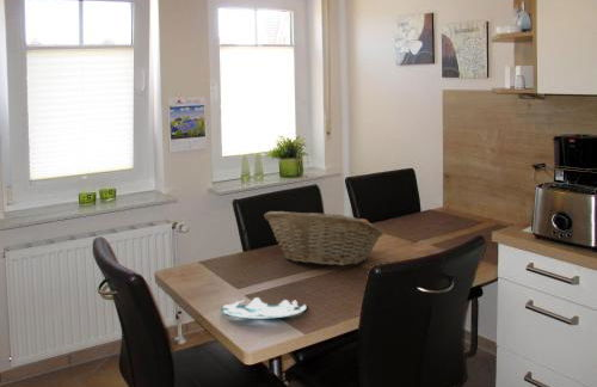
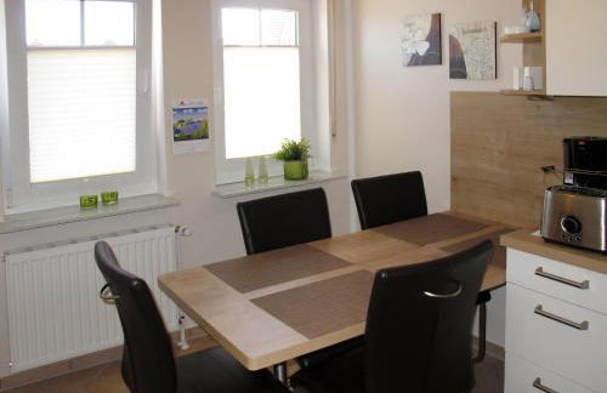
- fruit basket (322, 234)
- plate (264, 303)
